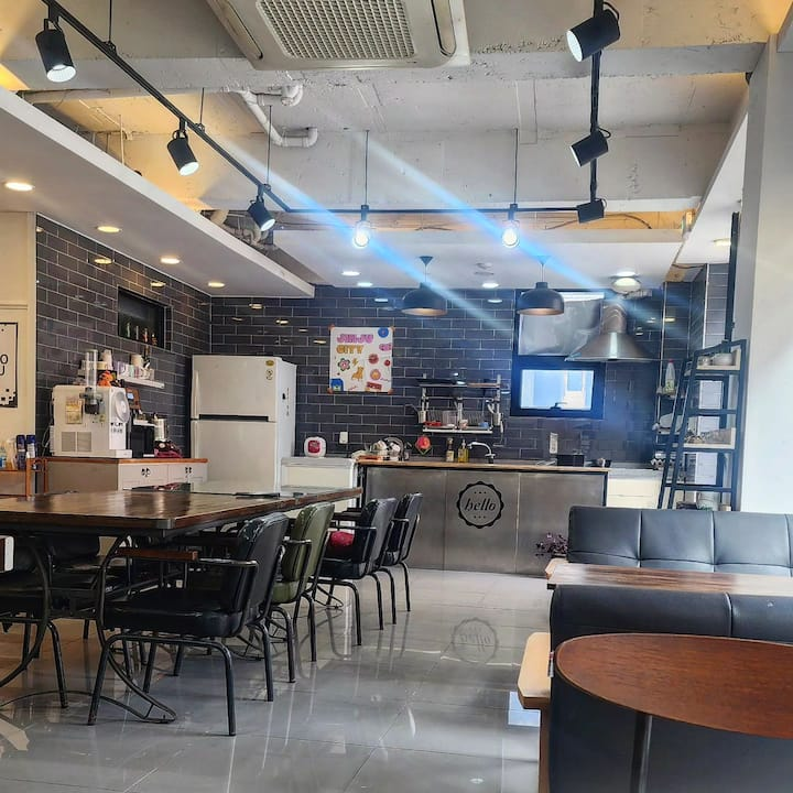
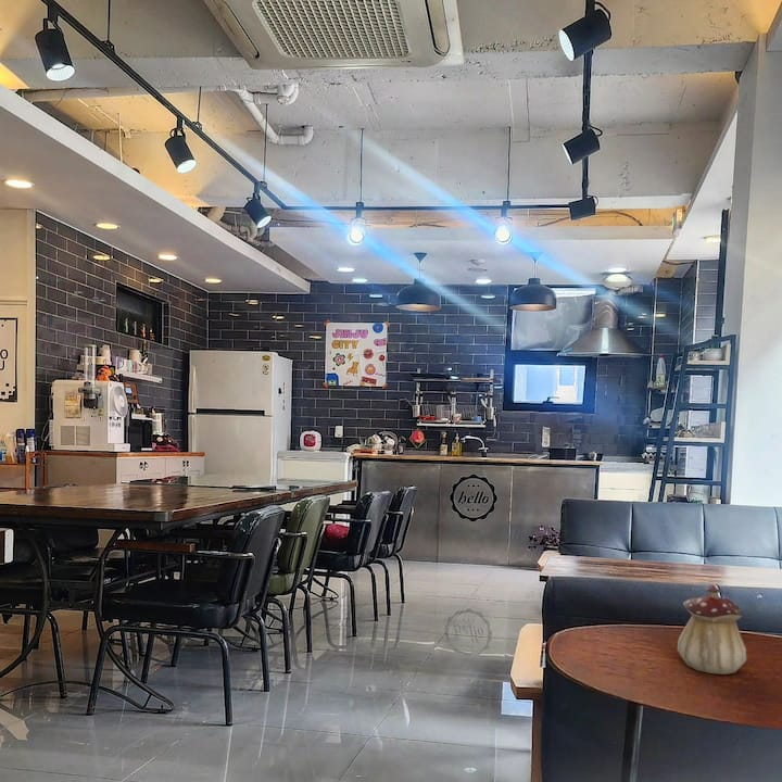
+ teapot (711, 627)
